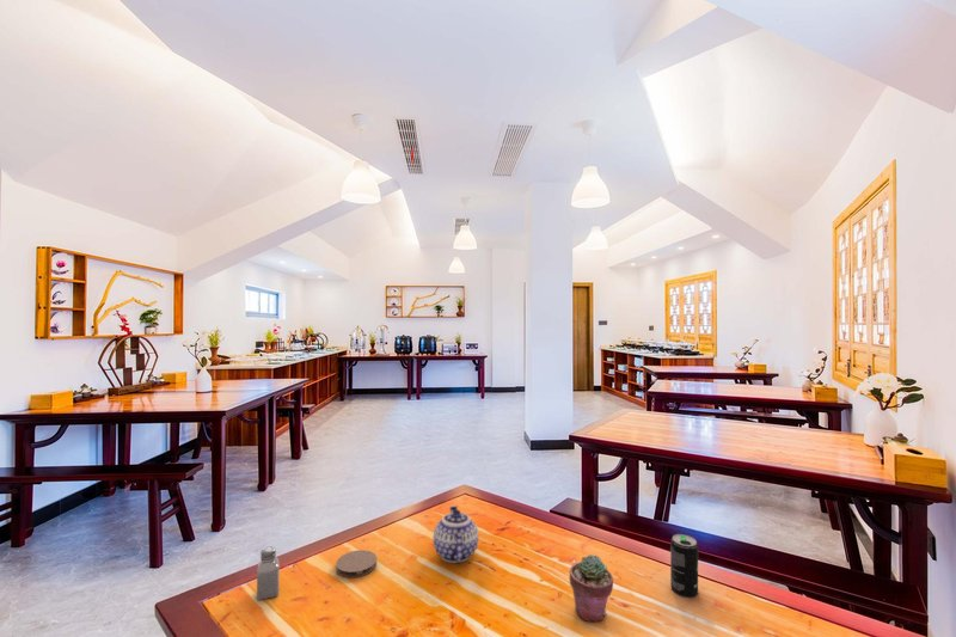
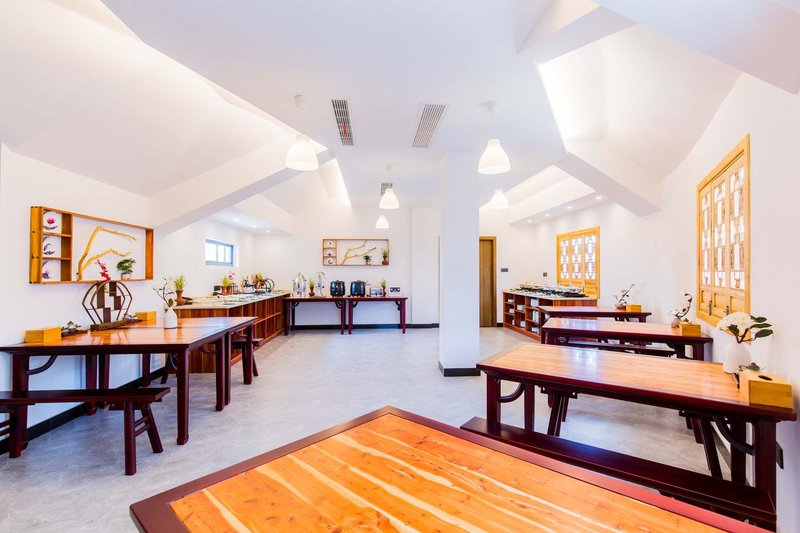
- teapot (455, 532)
- potted succulent (590, 584)
- saltshaker (268, 571)
- coaster (356, 563)
- beverage can (684, 564)
